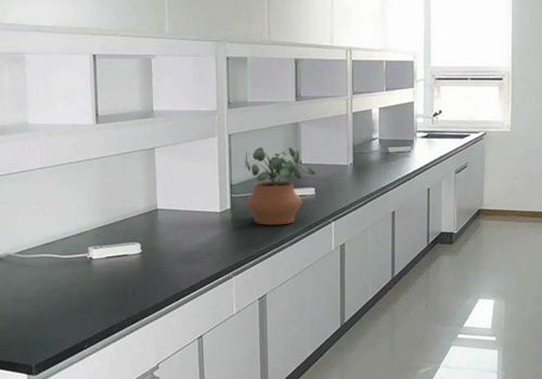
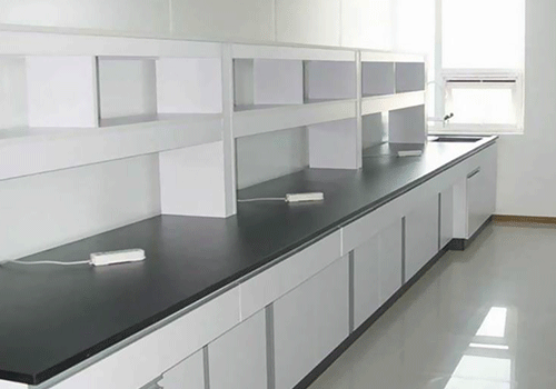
- potted plant (280, 184)
